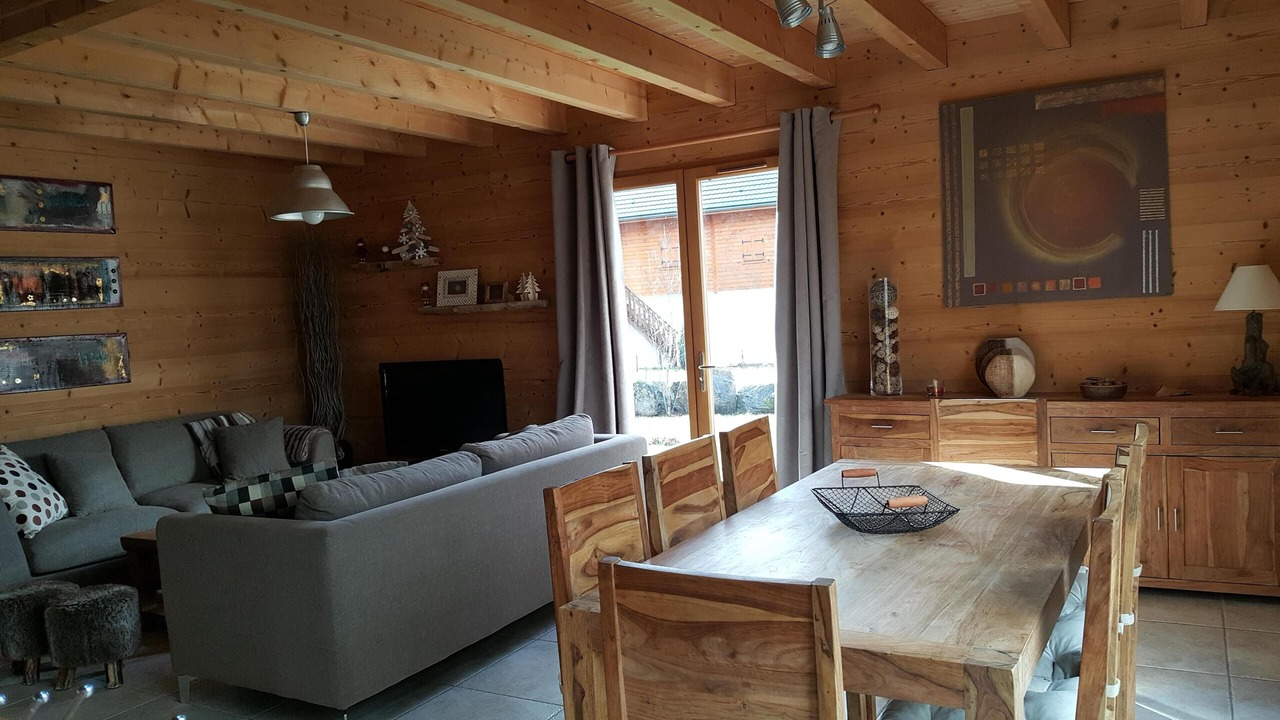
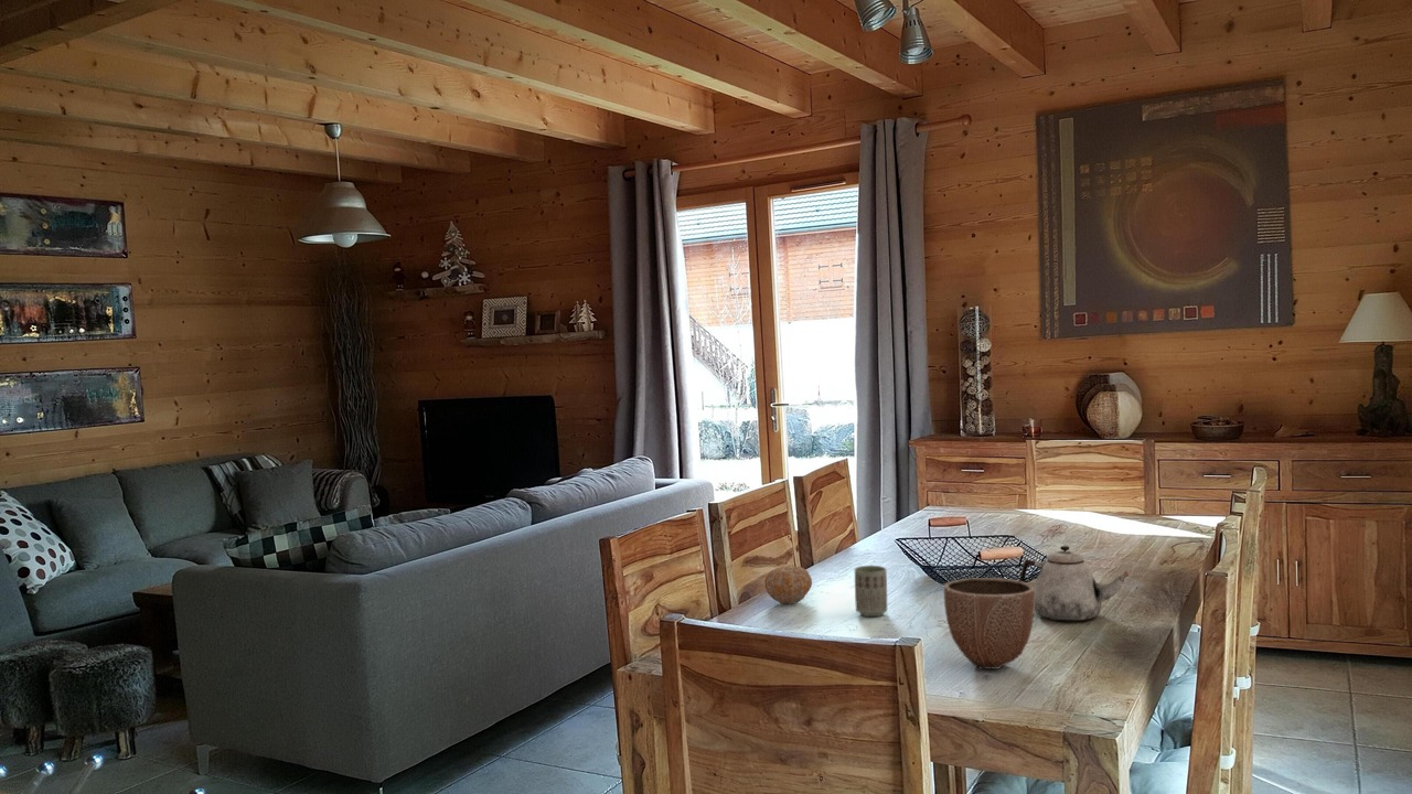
+ teapot (1072, 581)
+ cup (870, 591)
+ decorative bowl (990, 624)
+ fruit (788, 584)
